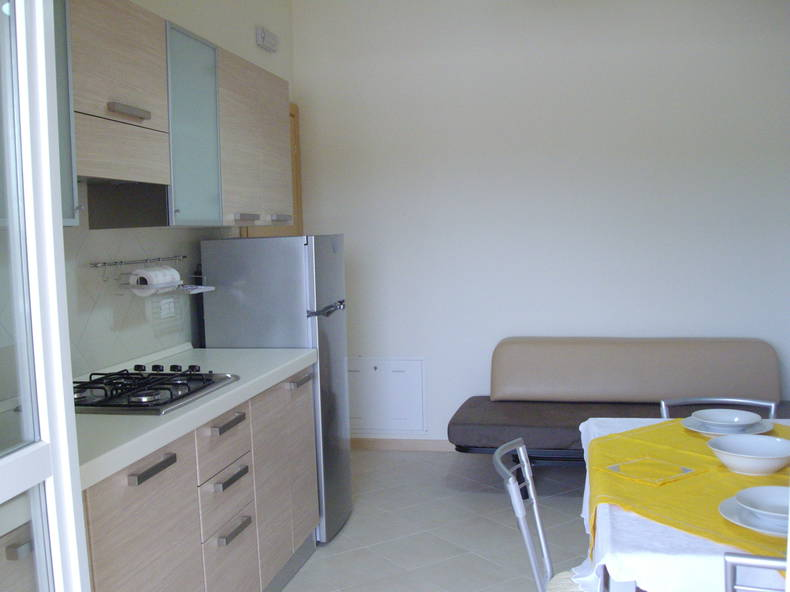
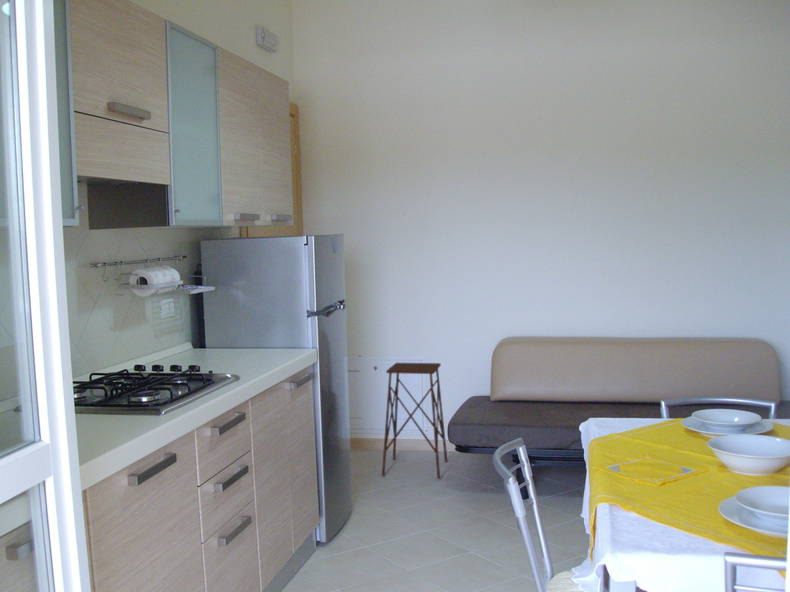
+ side table (413, 418)
